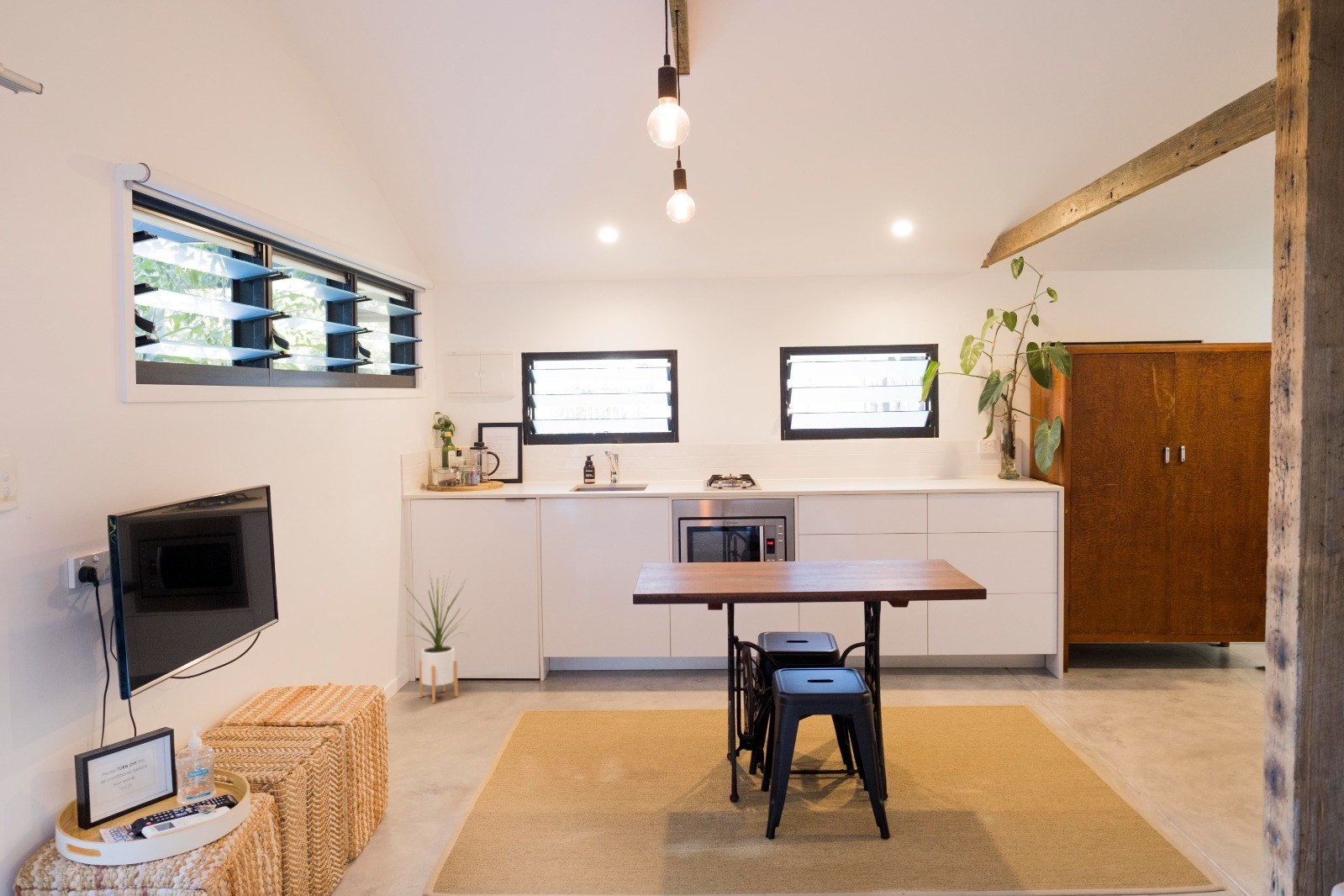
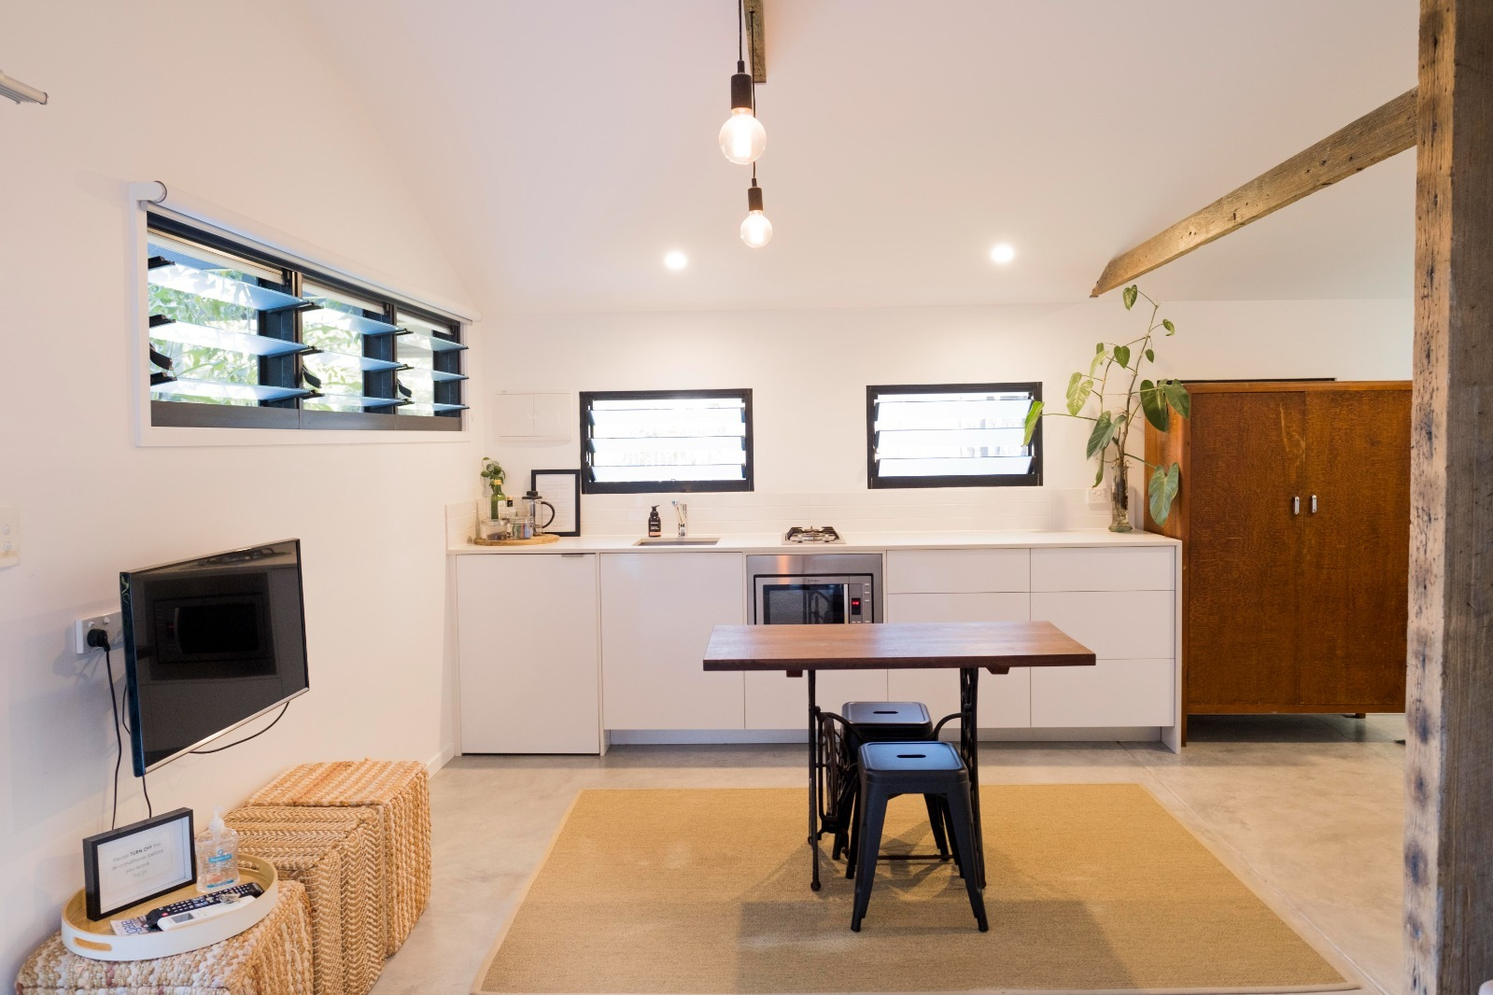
- house plant (436, 634)
